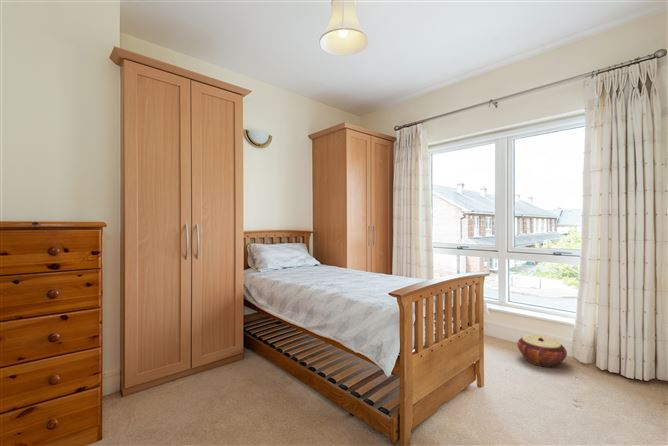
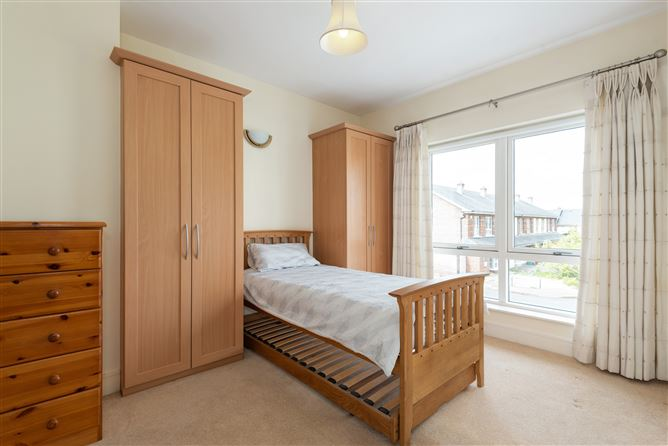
- woven basket (541, 349)
